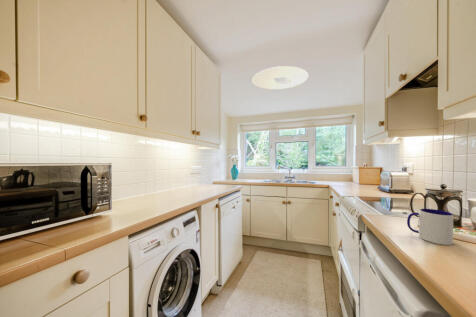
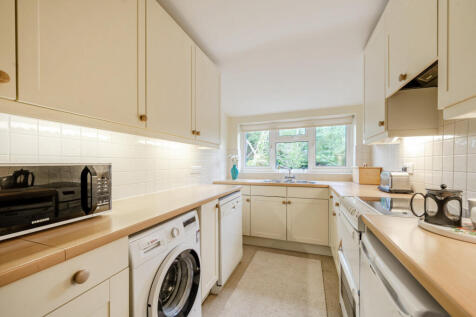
- ceiling light (279, 76)
- mug (428, 224)
